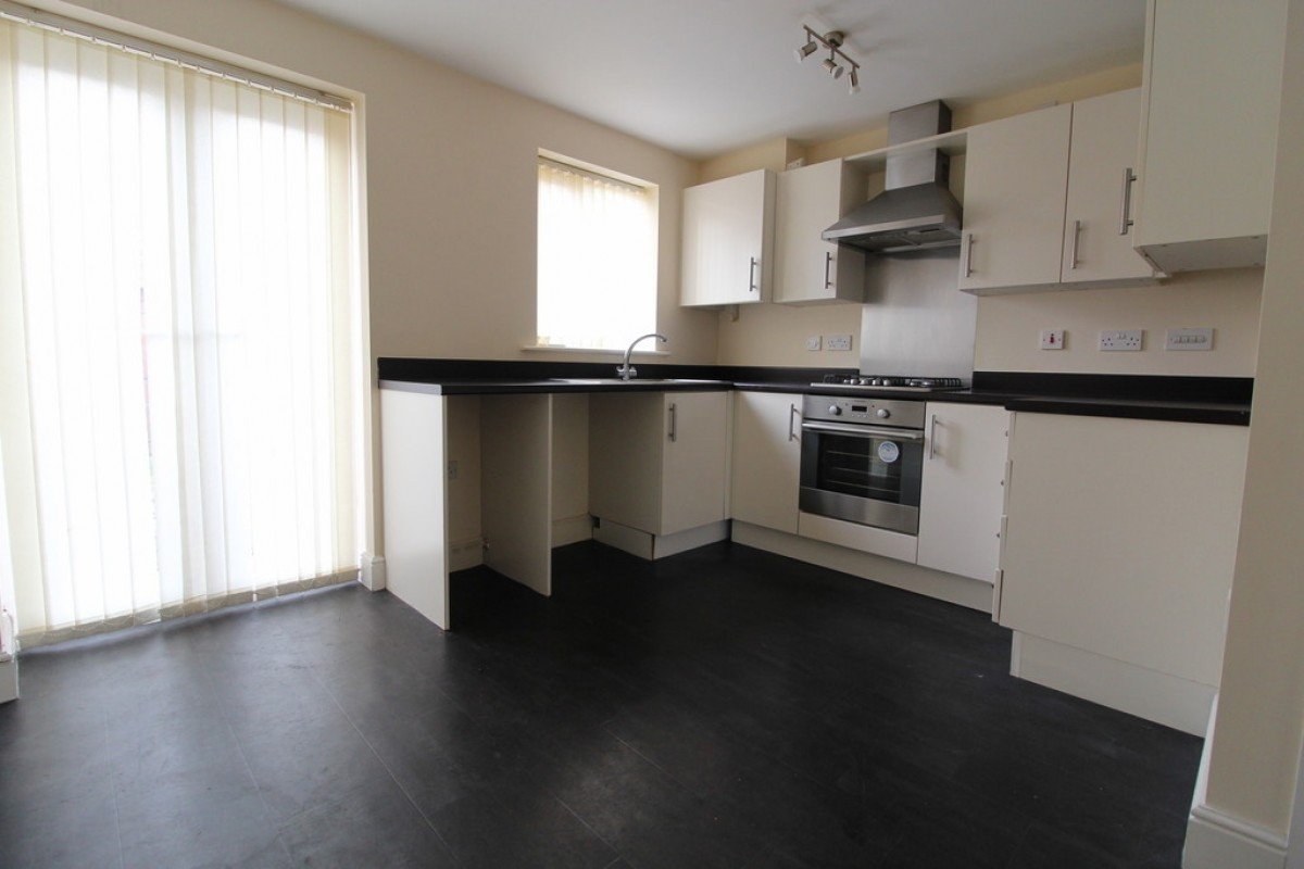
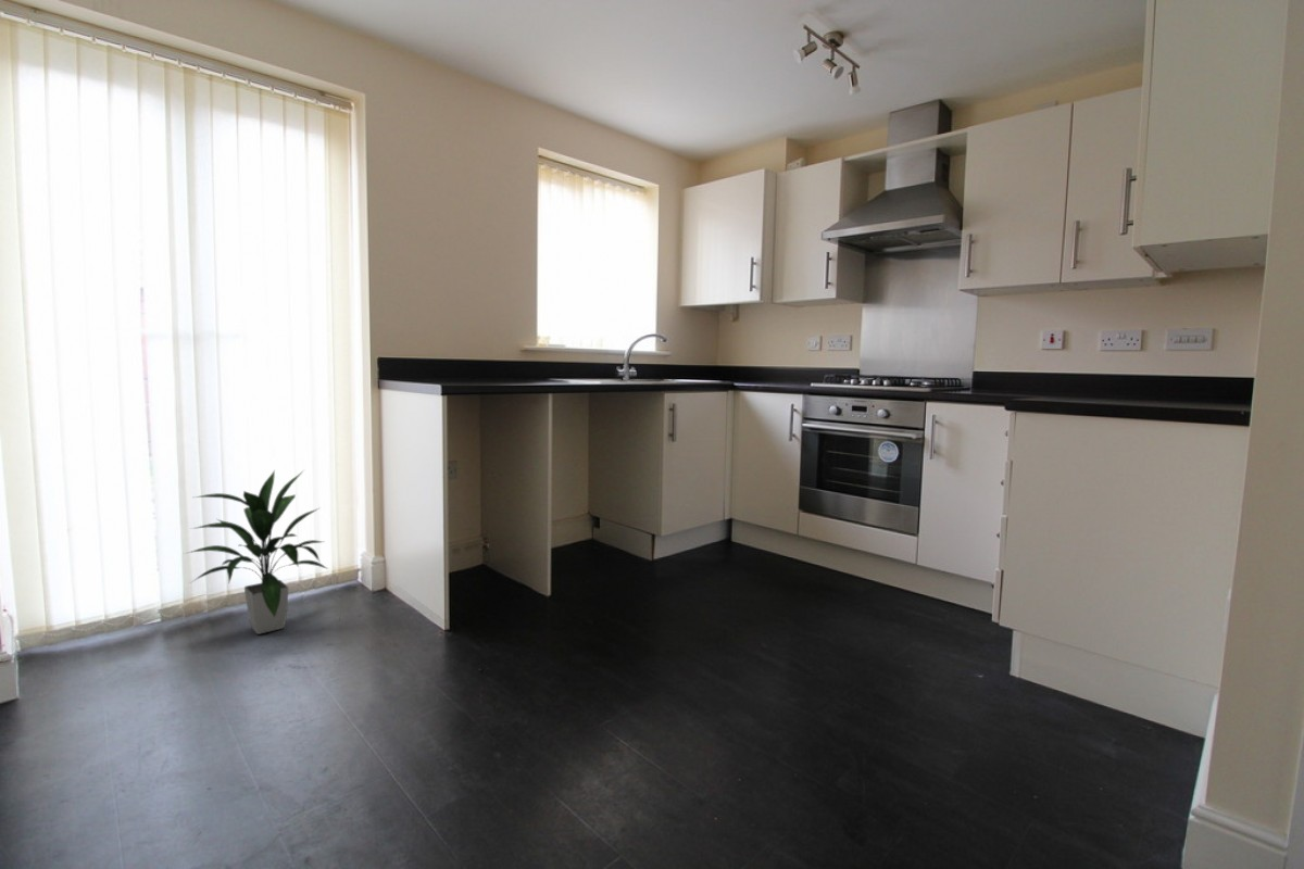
+ indoor plant (262, 552)
